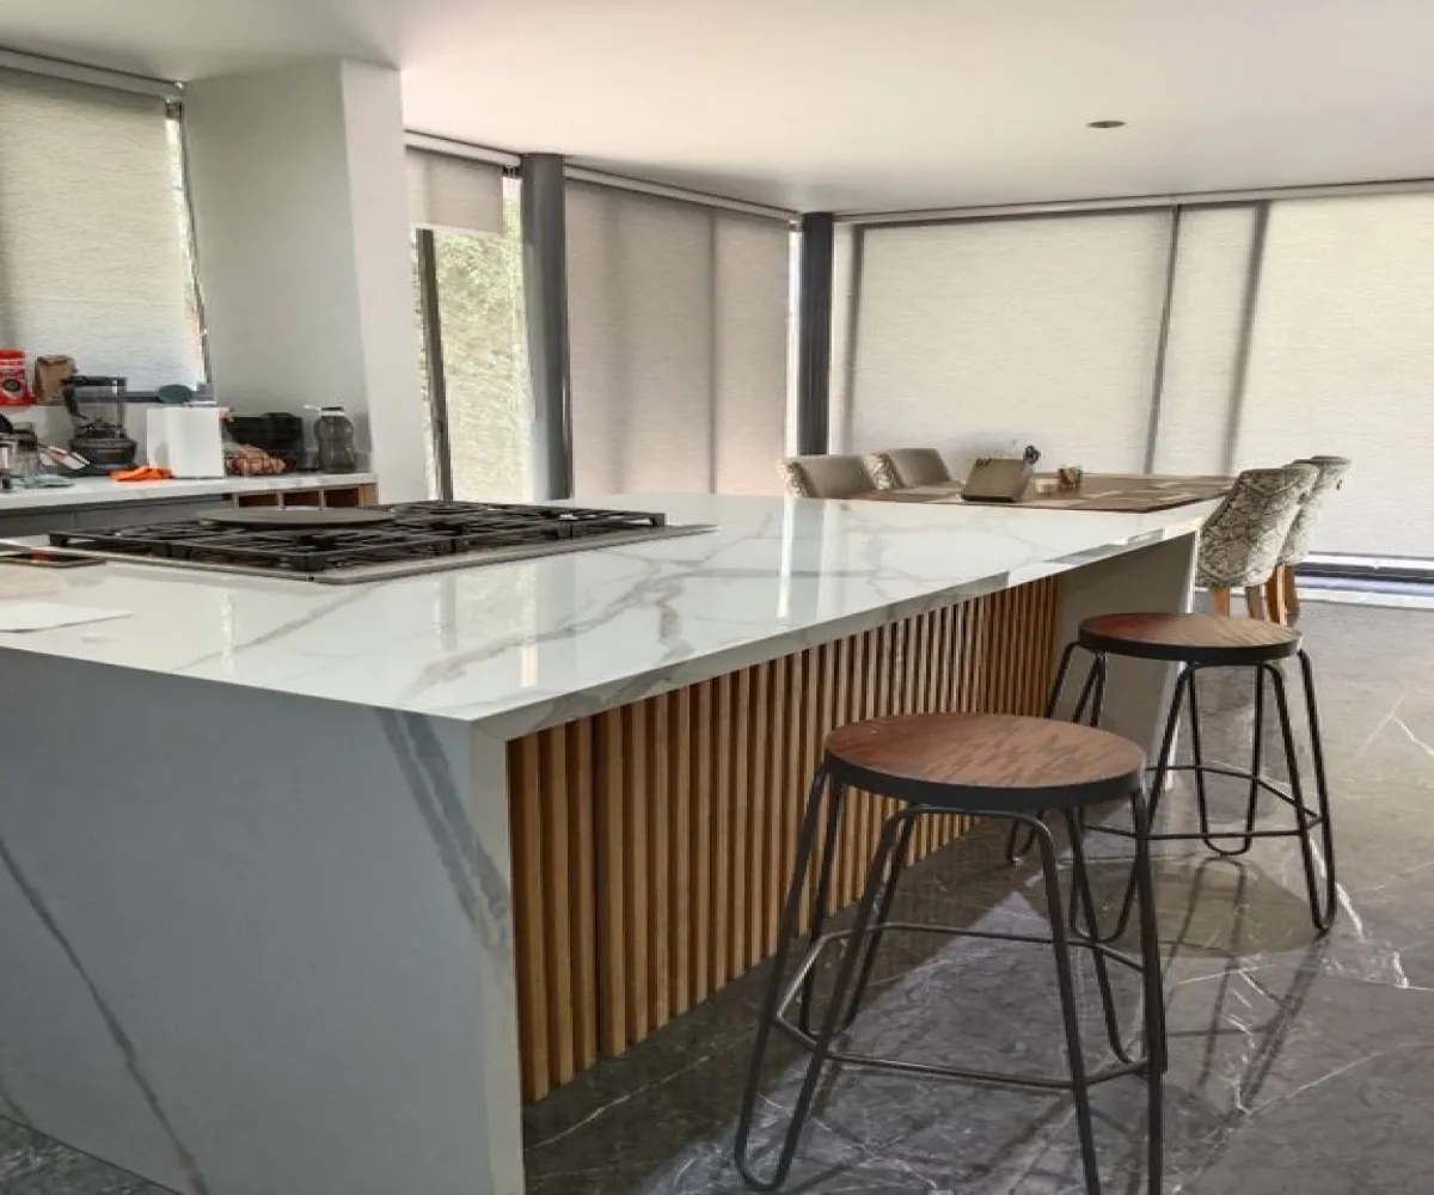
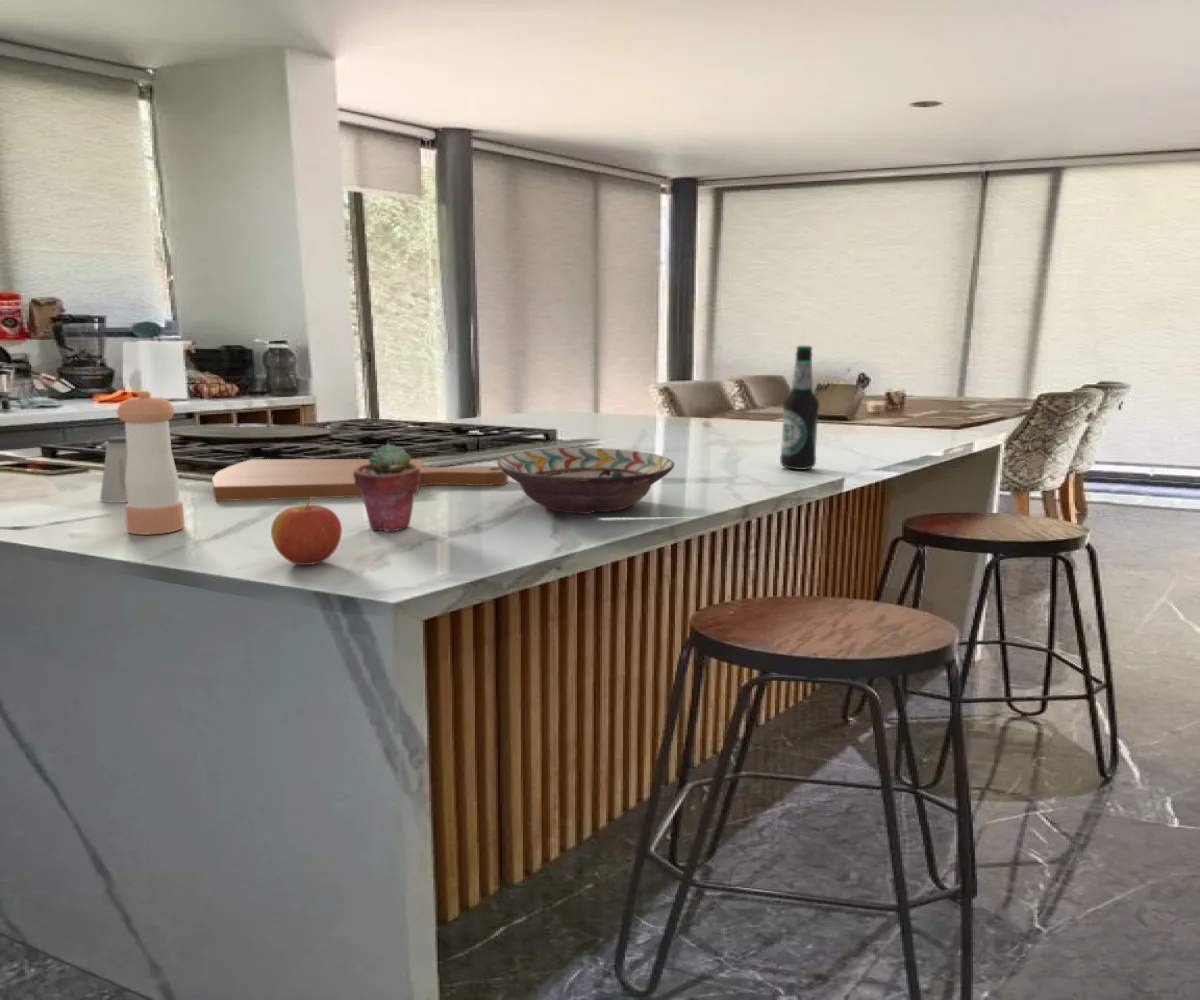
+ decorative bowl (585, 483)
+ apple (306, 529)
+ cutting board (342, 477)
+ pepper shaker (150, 460)
+ saltshaker (122, 467)
+ bottle (800, 407)
+ potted succulent (388, 485)
